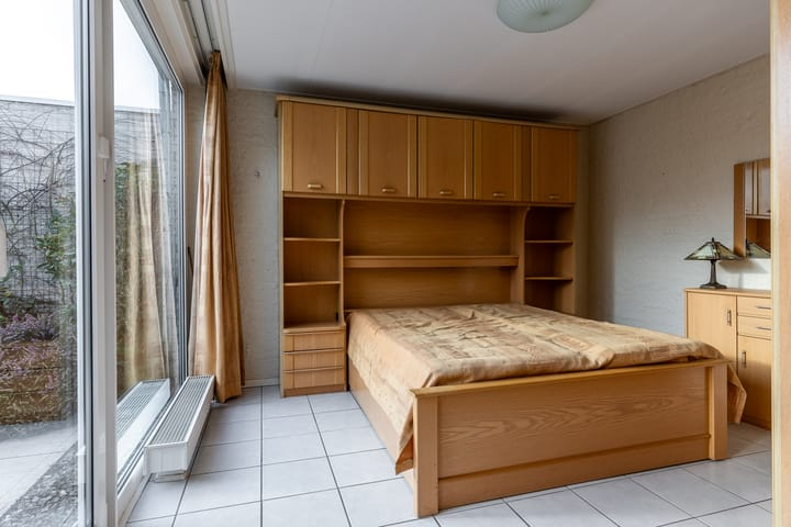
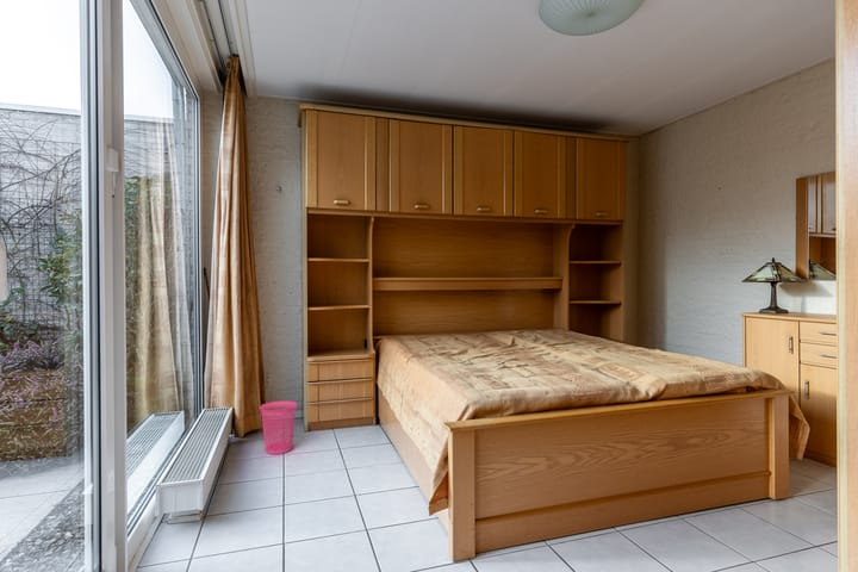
+ waste basket (278, 428)
